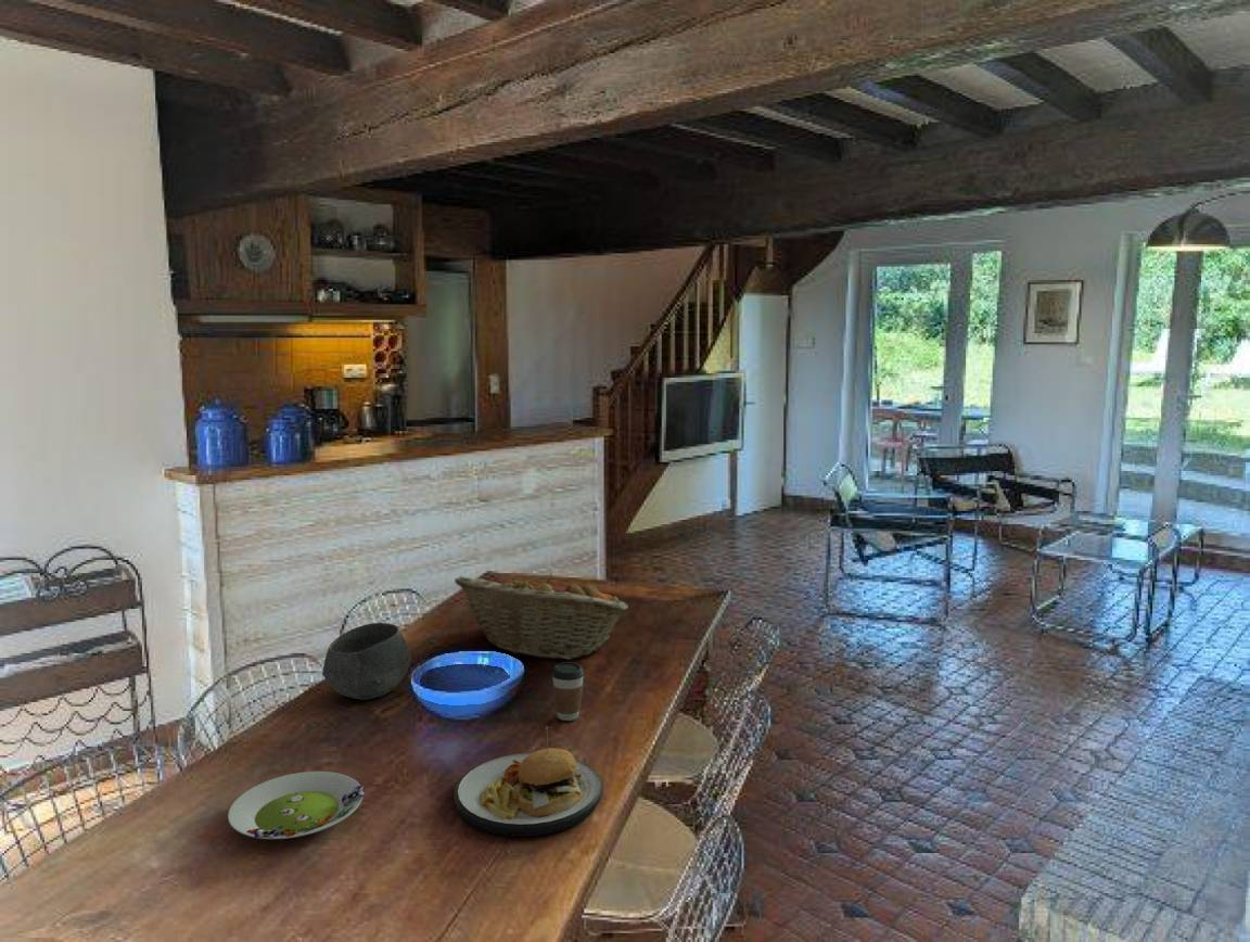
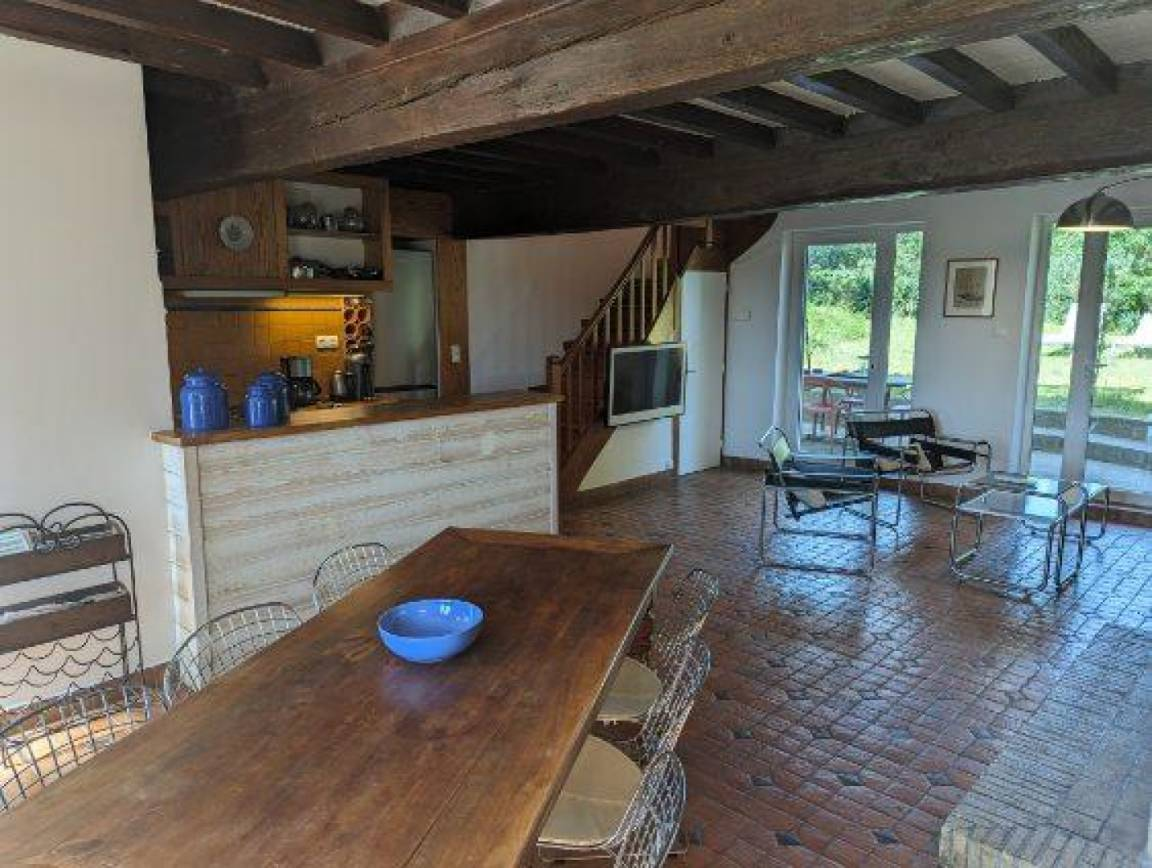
- coffee cup (567, 691)
- bowl (368, 661)
- fruit basket (540, 606)
- plate (528, 761)
- salad plate (297, 805)
